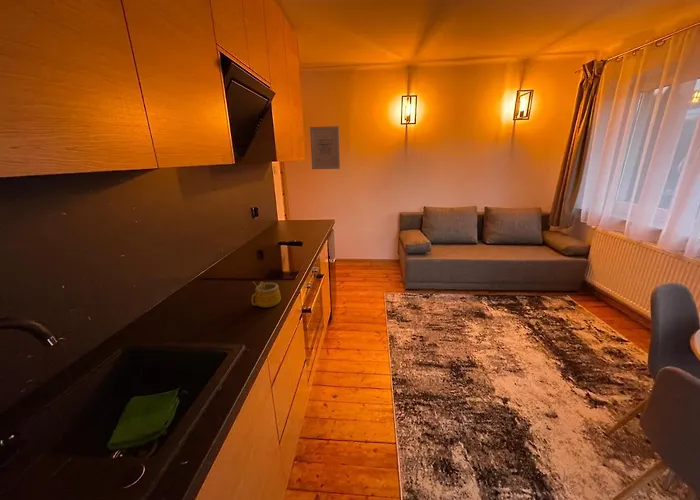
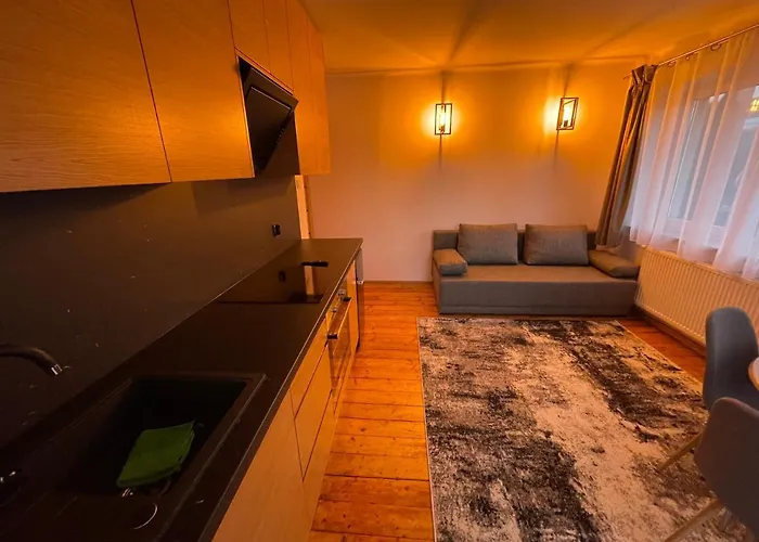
- wall art (325, 148)
- mug (265, 291)
